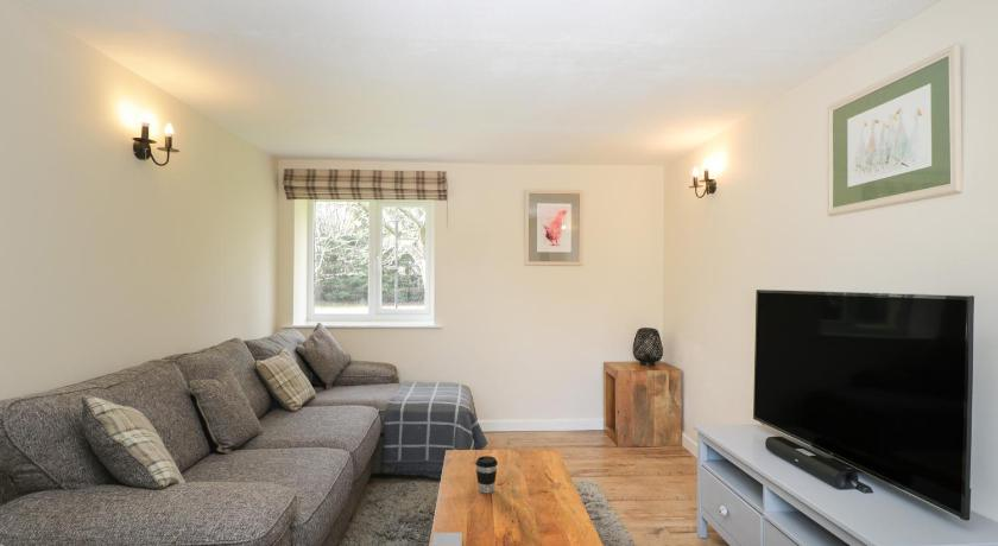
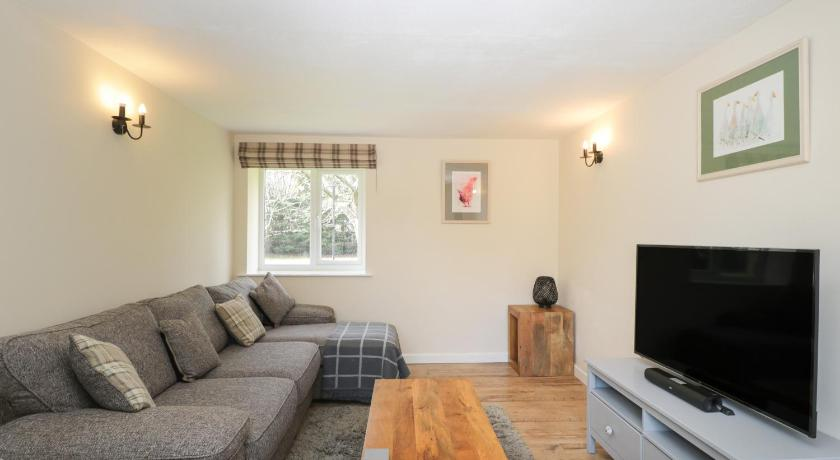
- coffee cup (486, 474)
